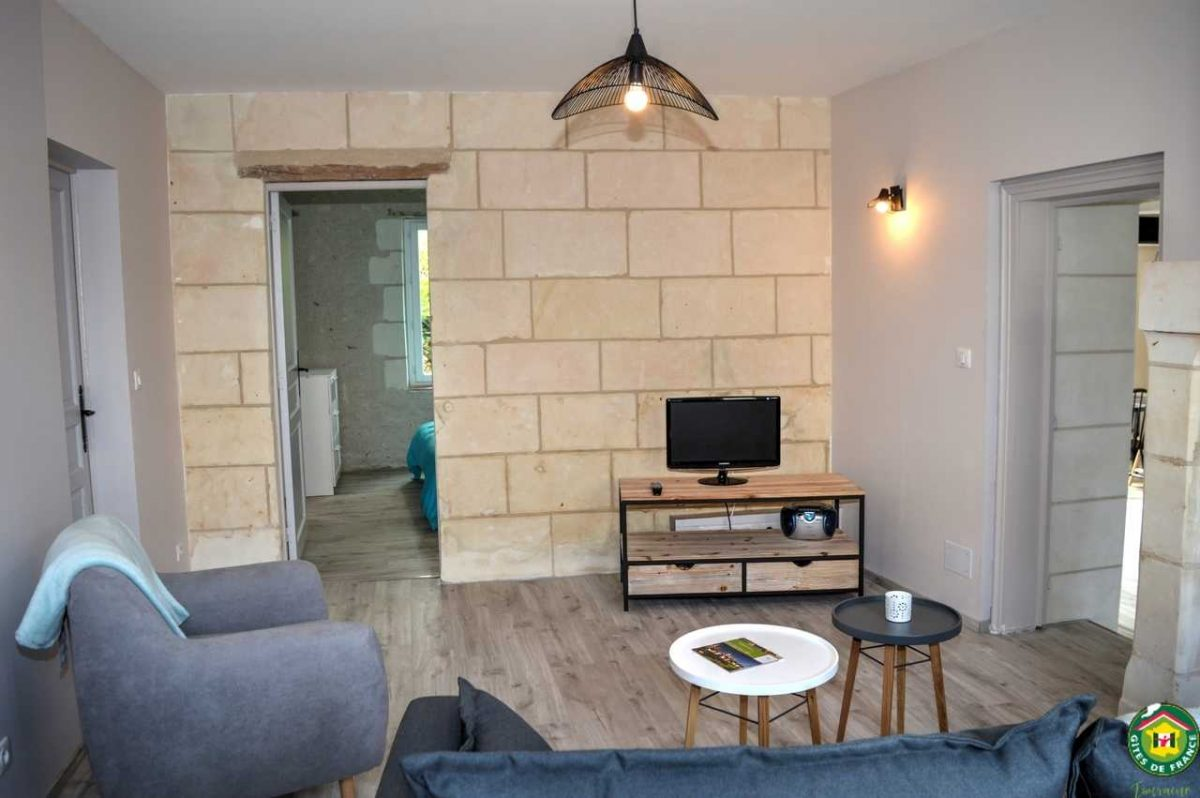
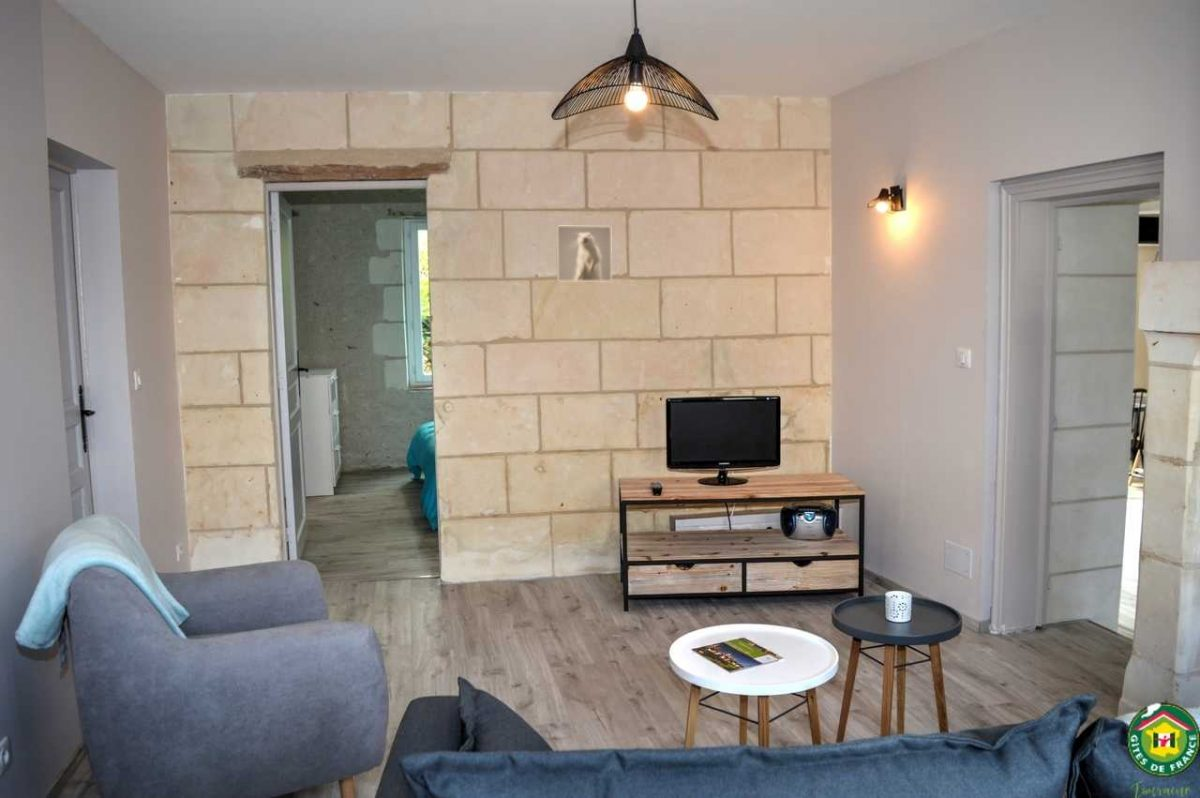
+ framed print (584, 253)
